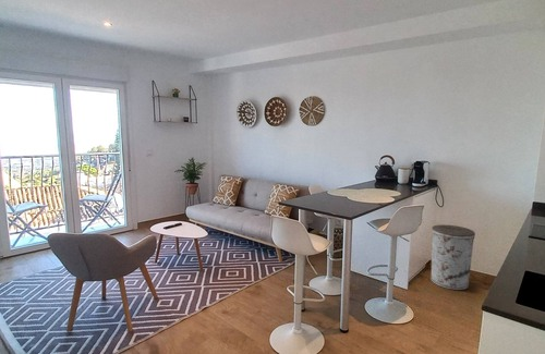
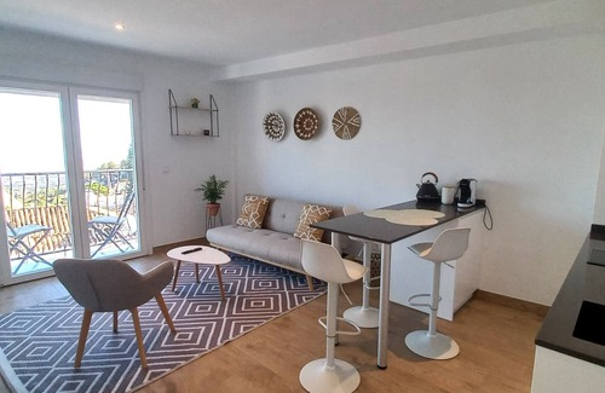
- trash can (450, 255)
